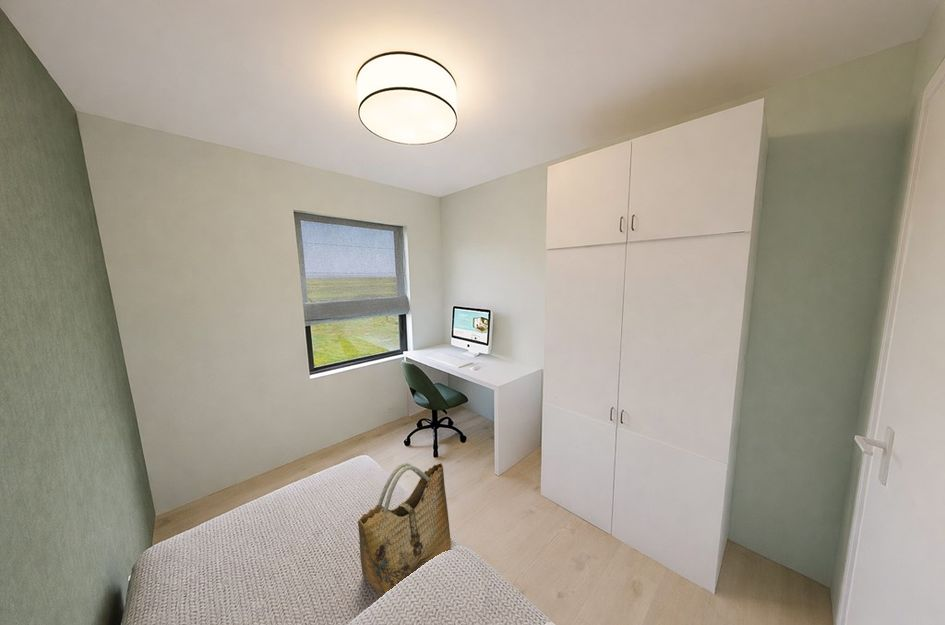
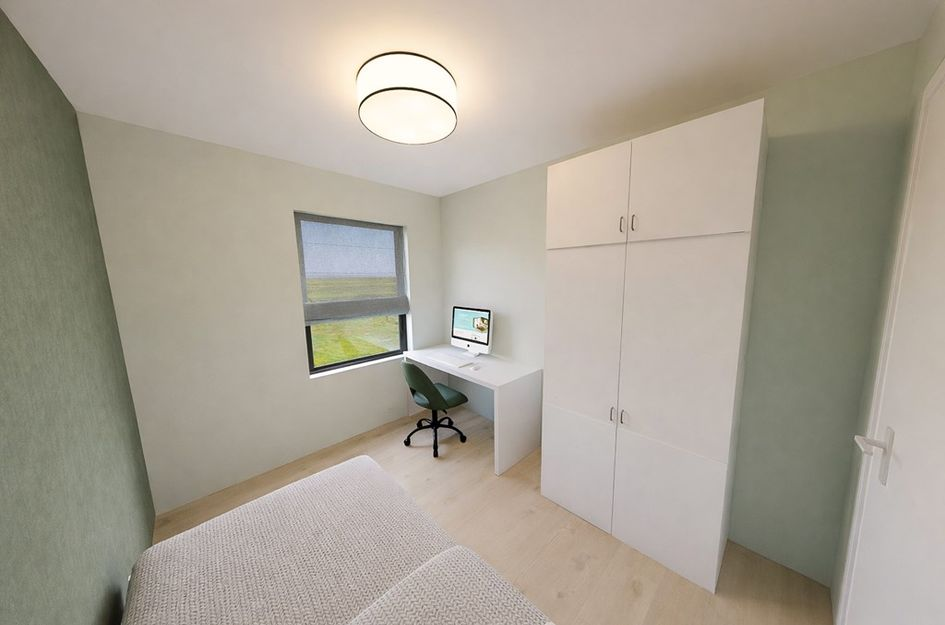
- grocery bag (407, 513)
